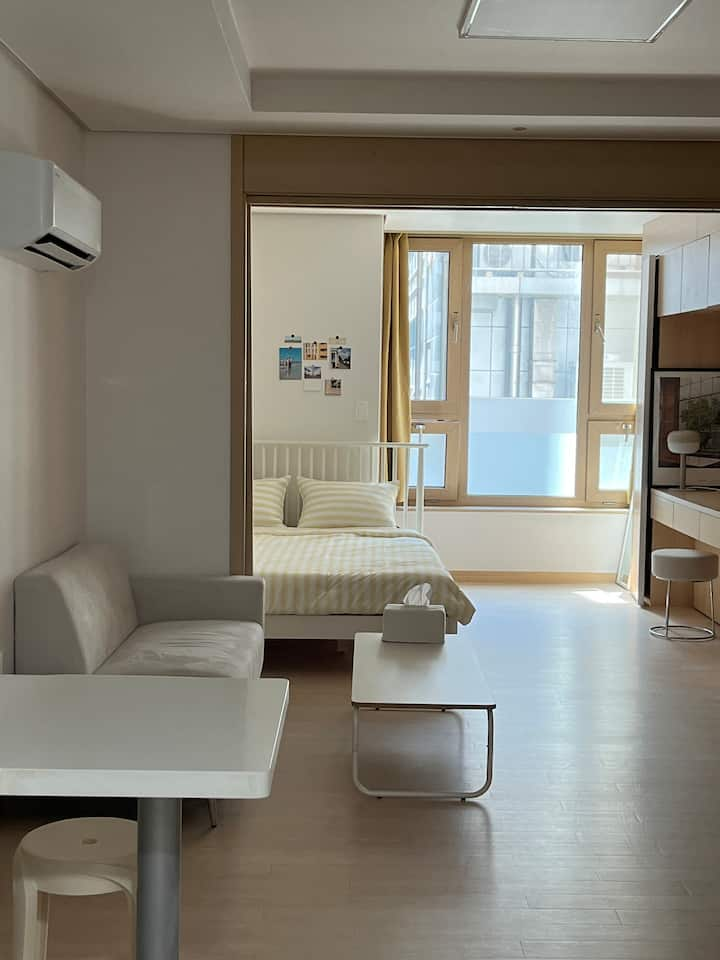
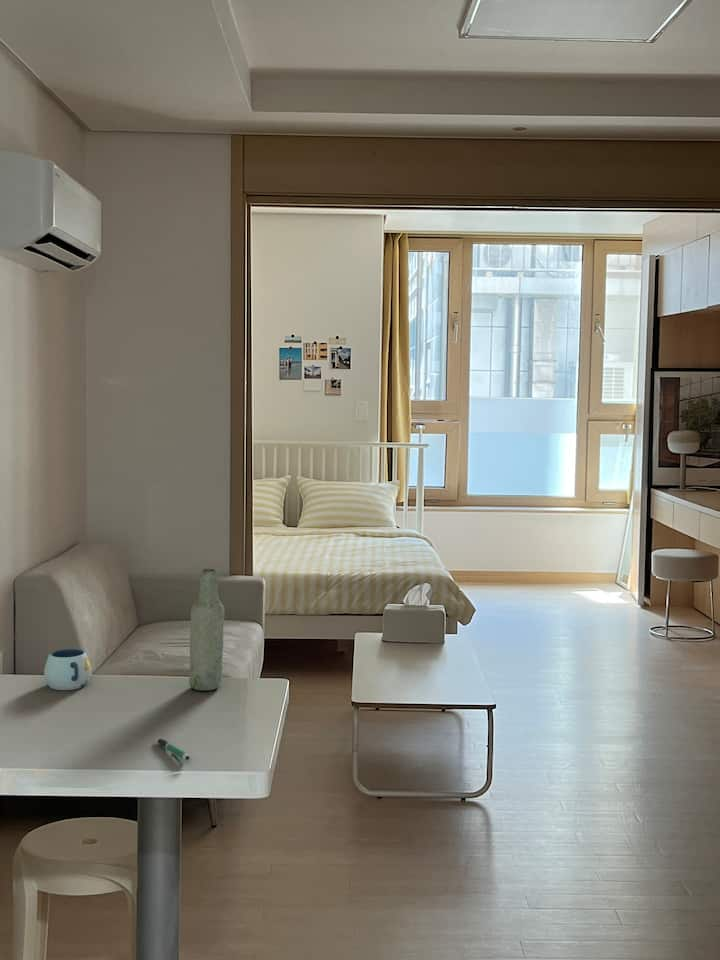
+ pen (172, 748)
+ bottle (206, 628)
+ mug (69, 670)
